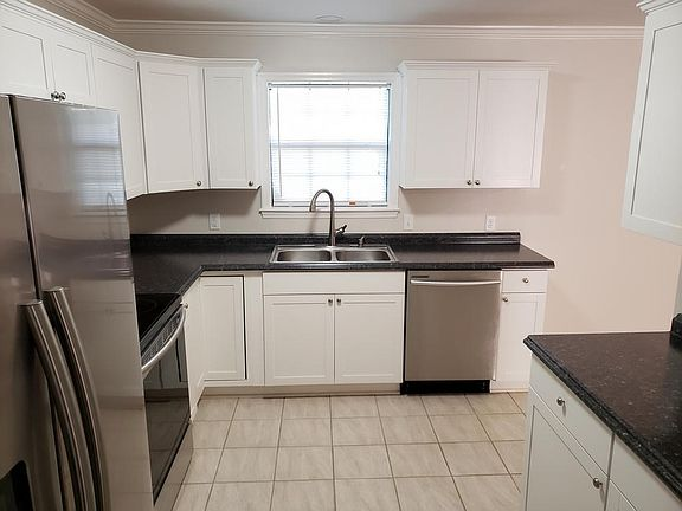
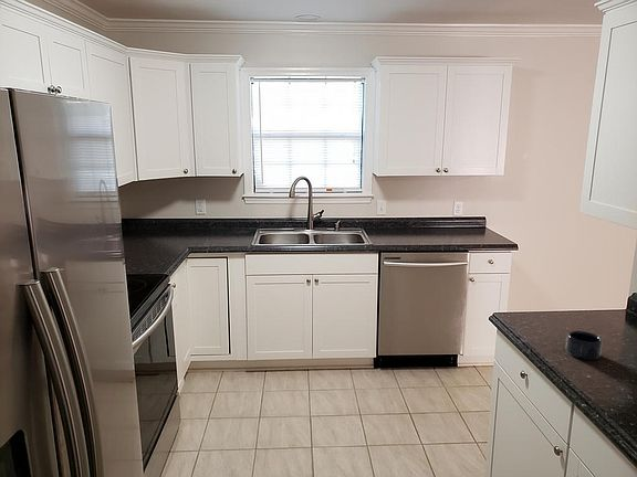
+ mug (583, 346)
